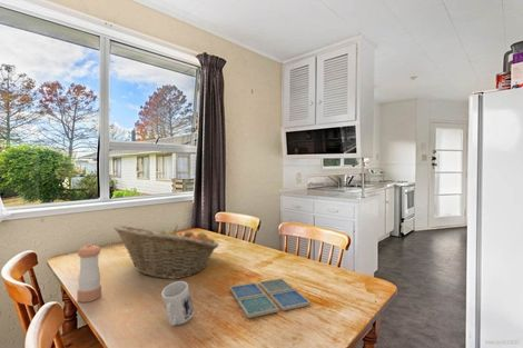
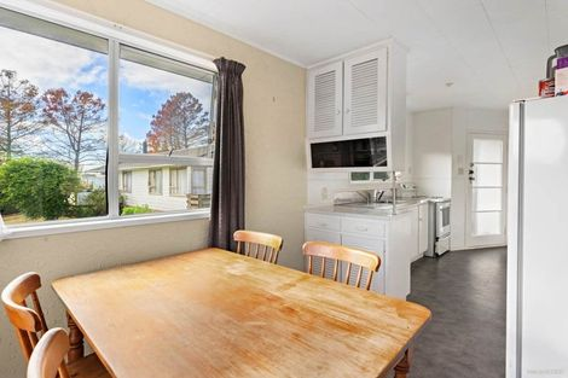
- pepper shaker (89, 270)
- drink coaster (268, 295)
- fruit basket (167, 245)
- mug (178, 304)
